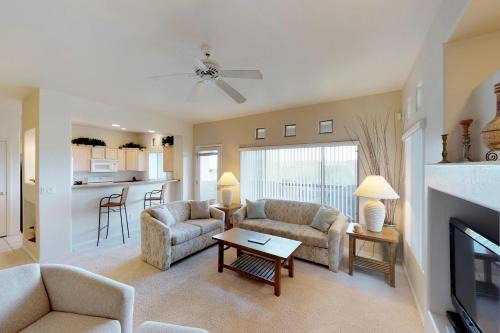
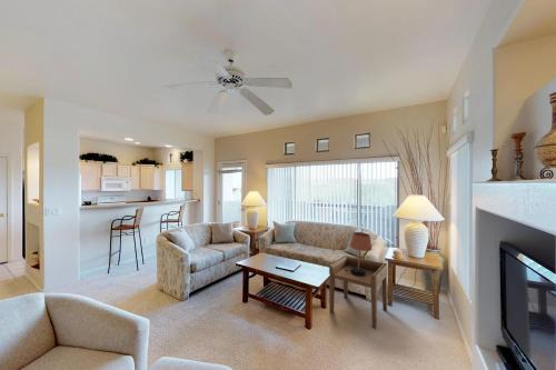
+ side table (360, 284)
+ table lamp (356, 249)
